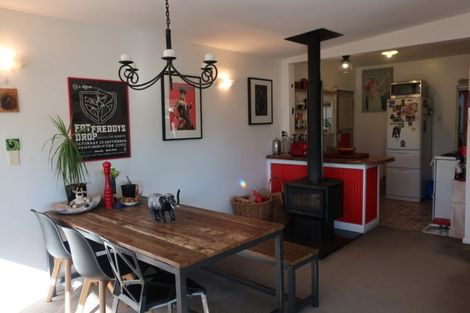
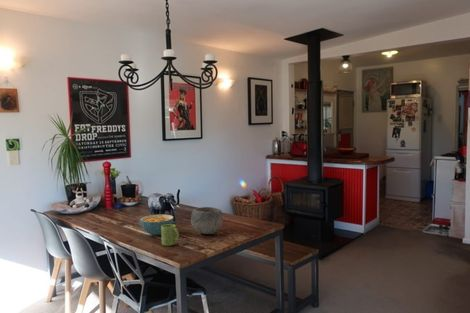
+ cereal bowl (157, 226)
+ bowl (207, 220)
+ mug (171, 235)
